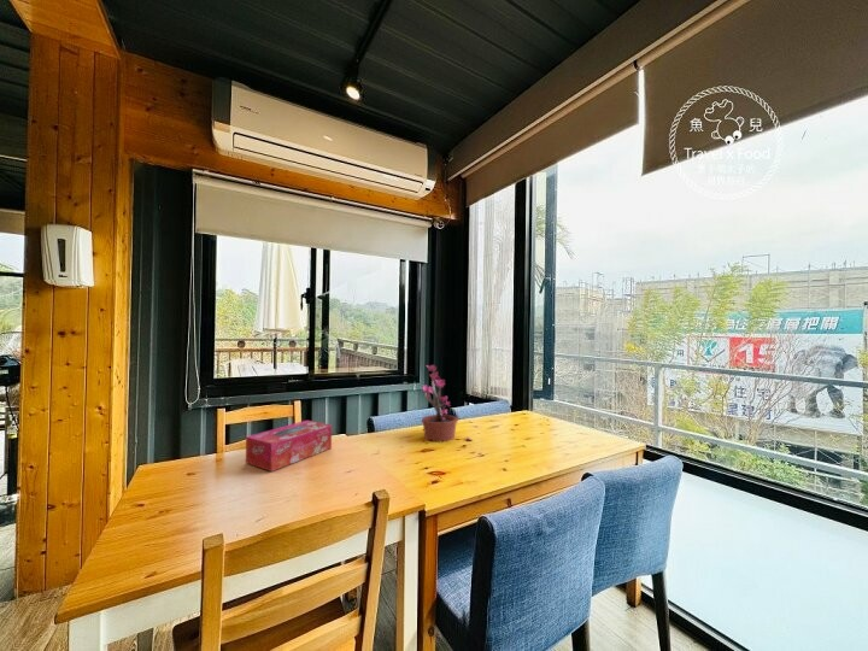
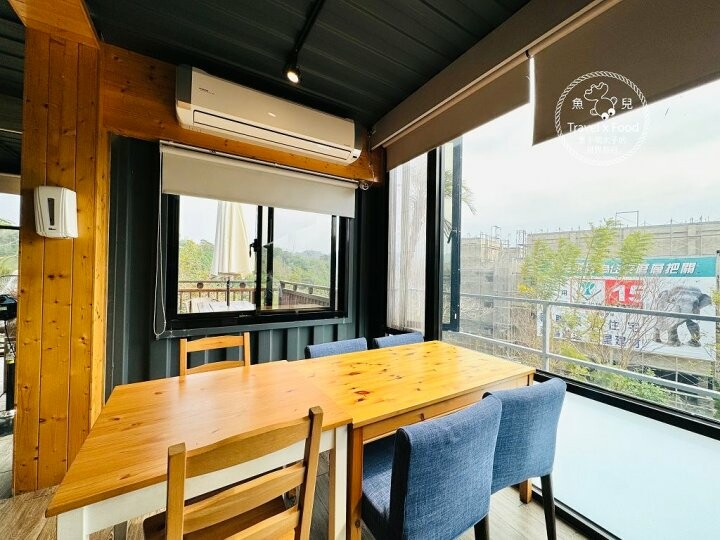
- tissue box (291, 442)
- potted plant (444, 400)
